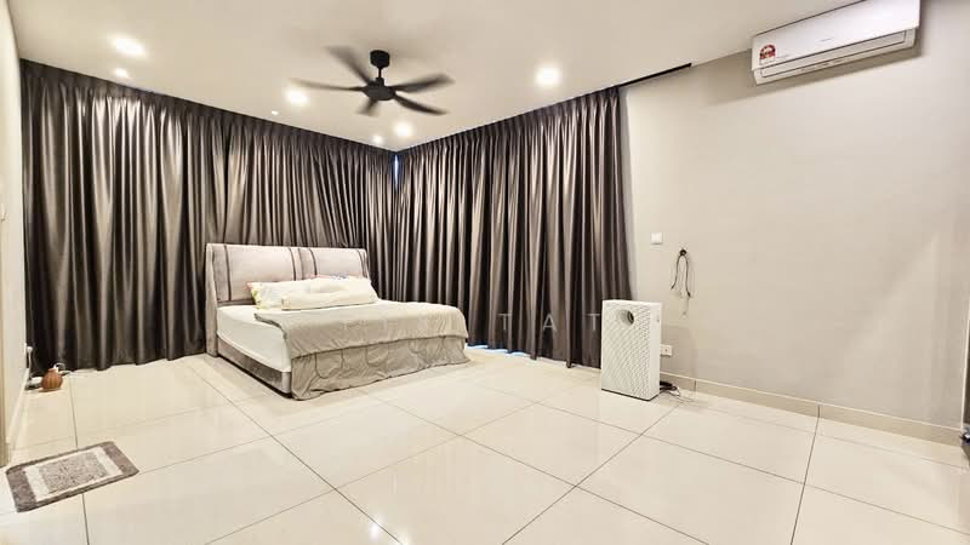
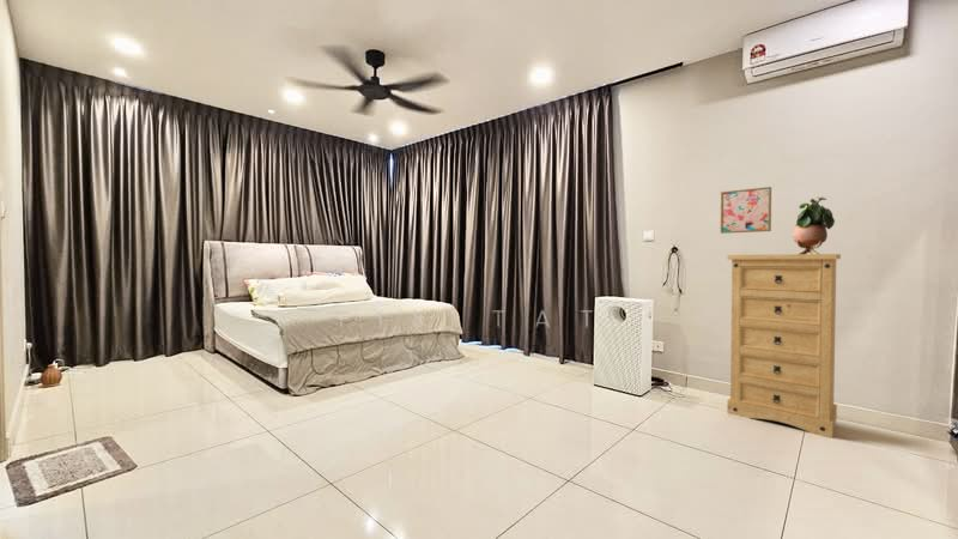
+ potted plant (813, 225)
+ wall art (745, 211)
+ dresser (781, 335)
